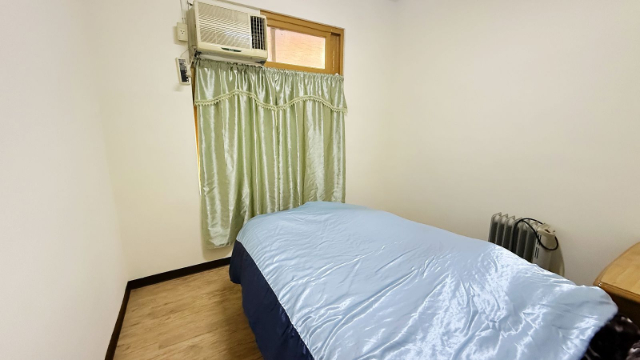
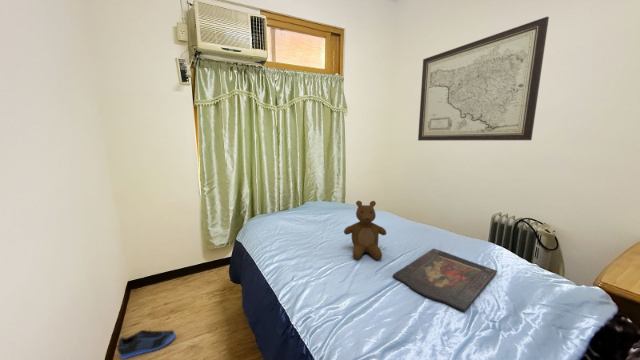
+ tray (444, 274)
+ sneaker (147, 339)
+ wall art (468, 93)
+ teddy bear (366, 228)
